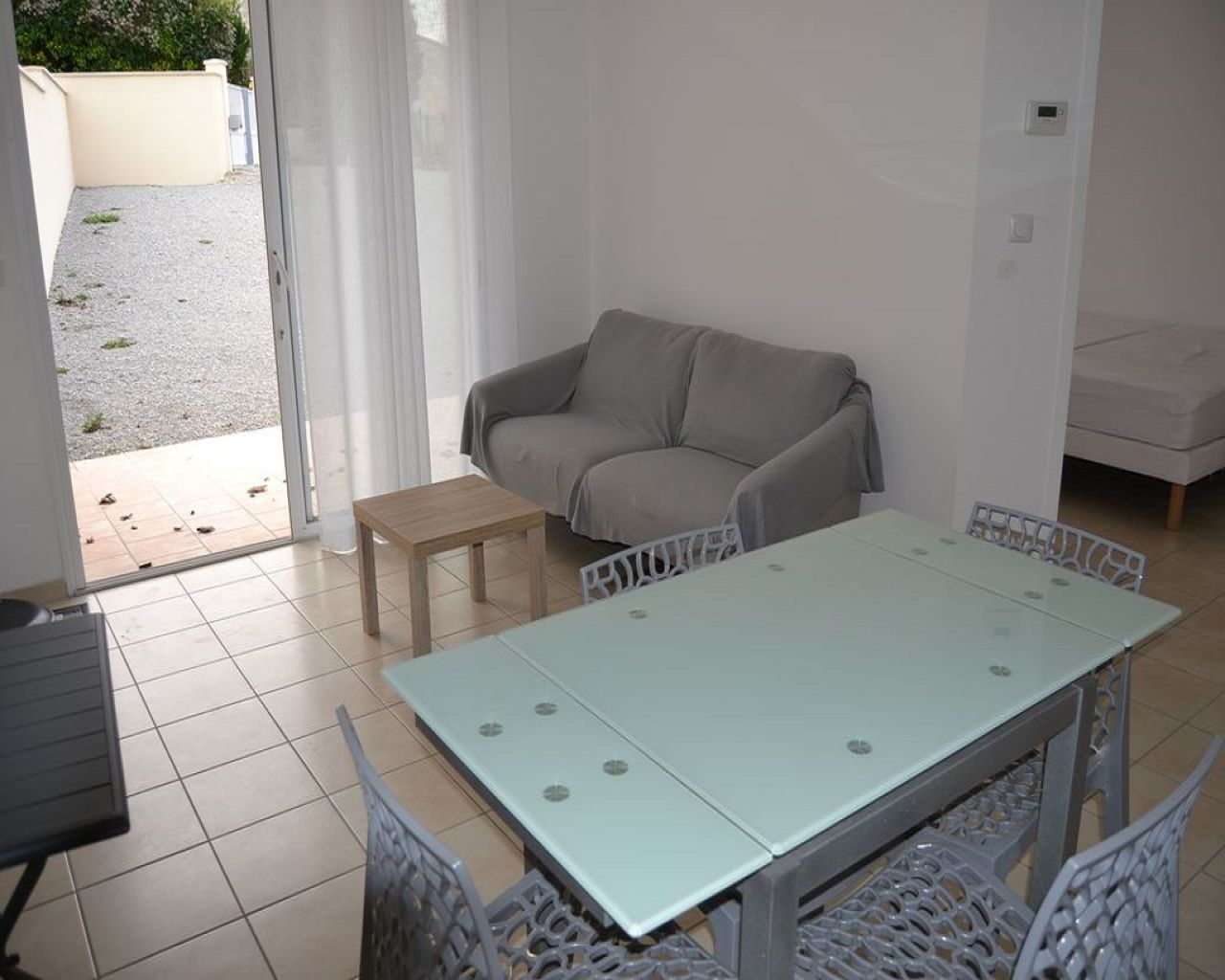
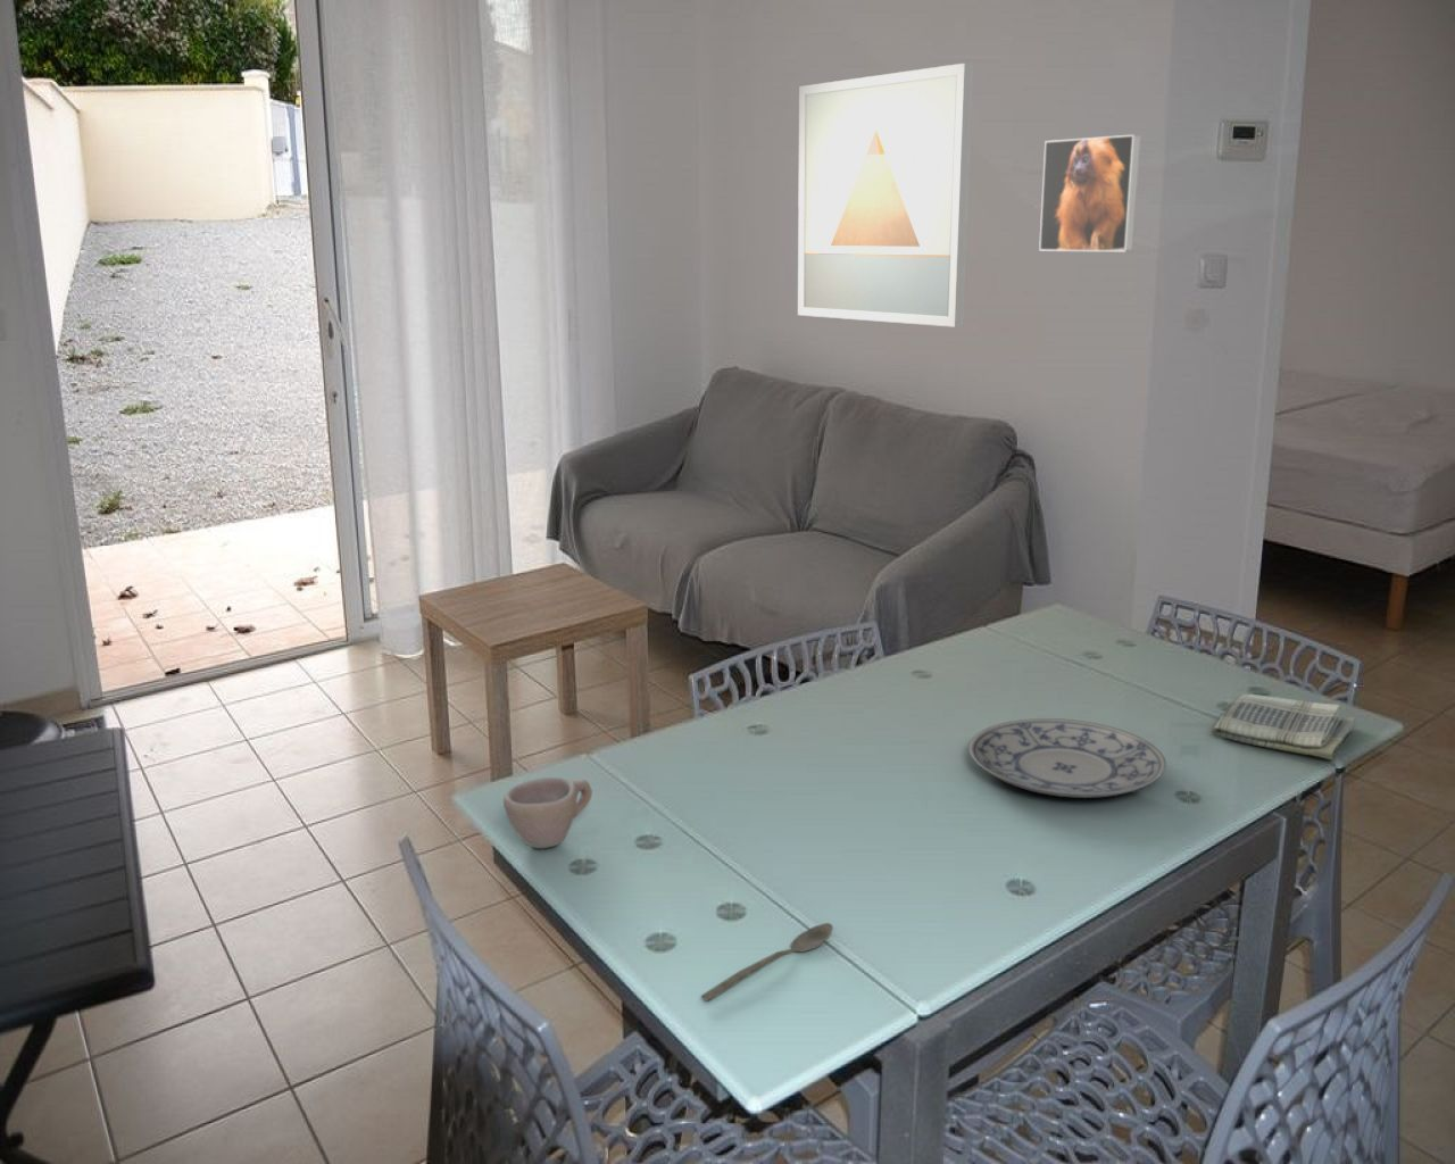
+ plate (1065, 761)
+ cup (550, 811)
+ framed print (1088, 195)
+ spoon (770, 960)
+ wall art (878, 200)
+ dish towel (1285, 722)
